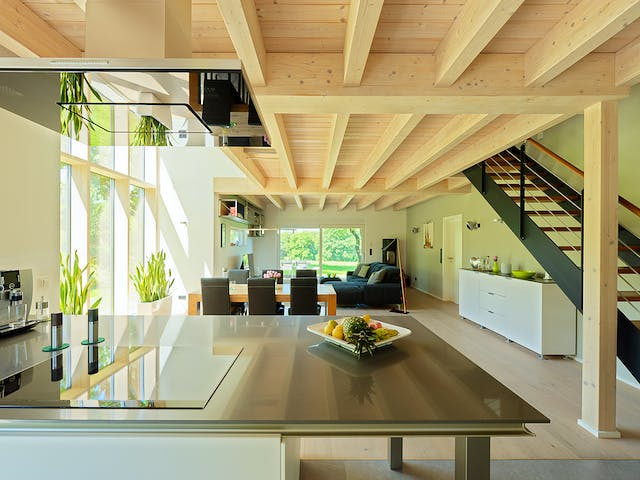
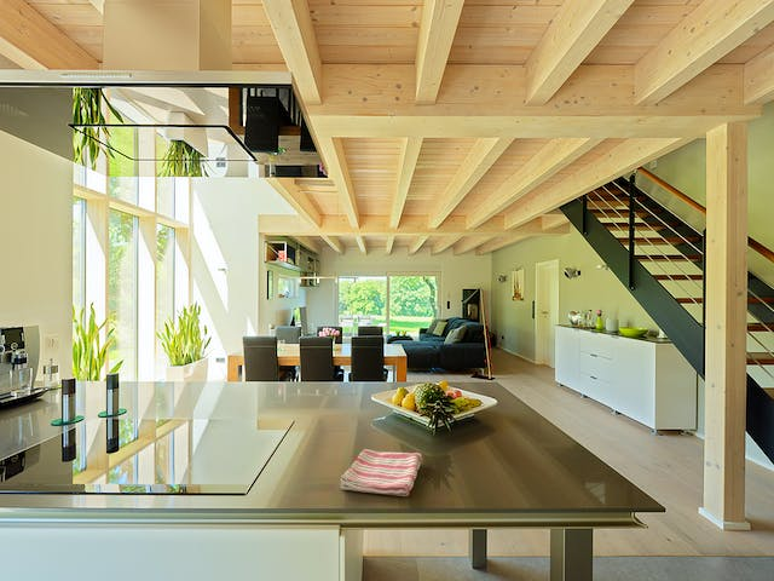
+ dish towel (383, 467)
